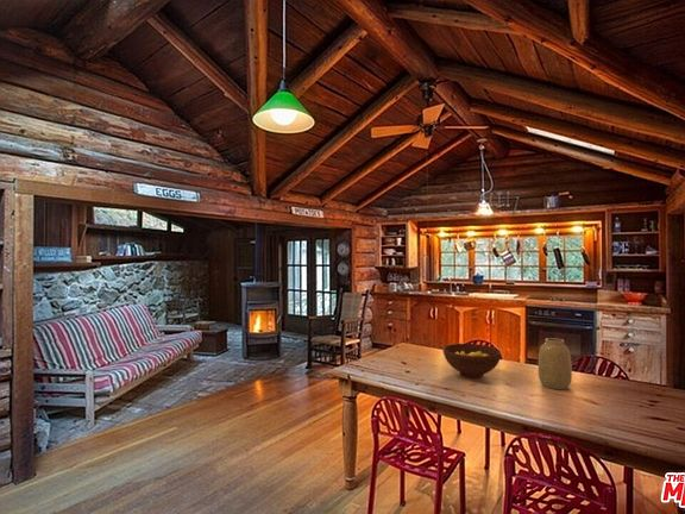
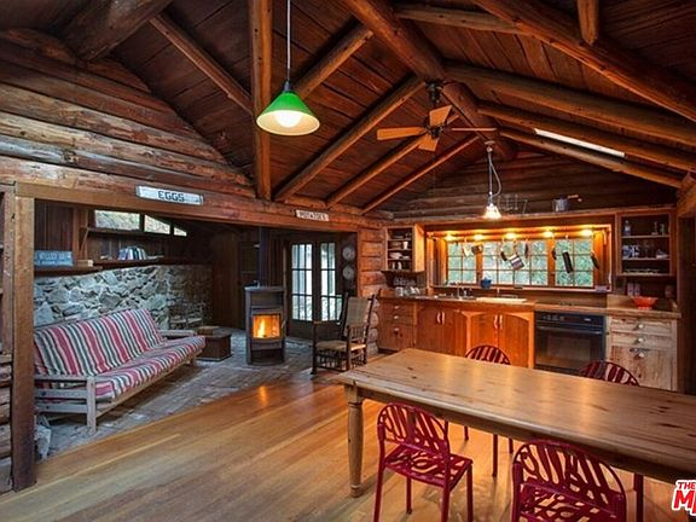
- vase (554, 362)
- fruit bowl (471, 362)
